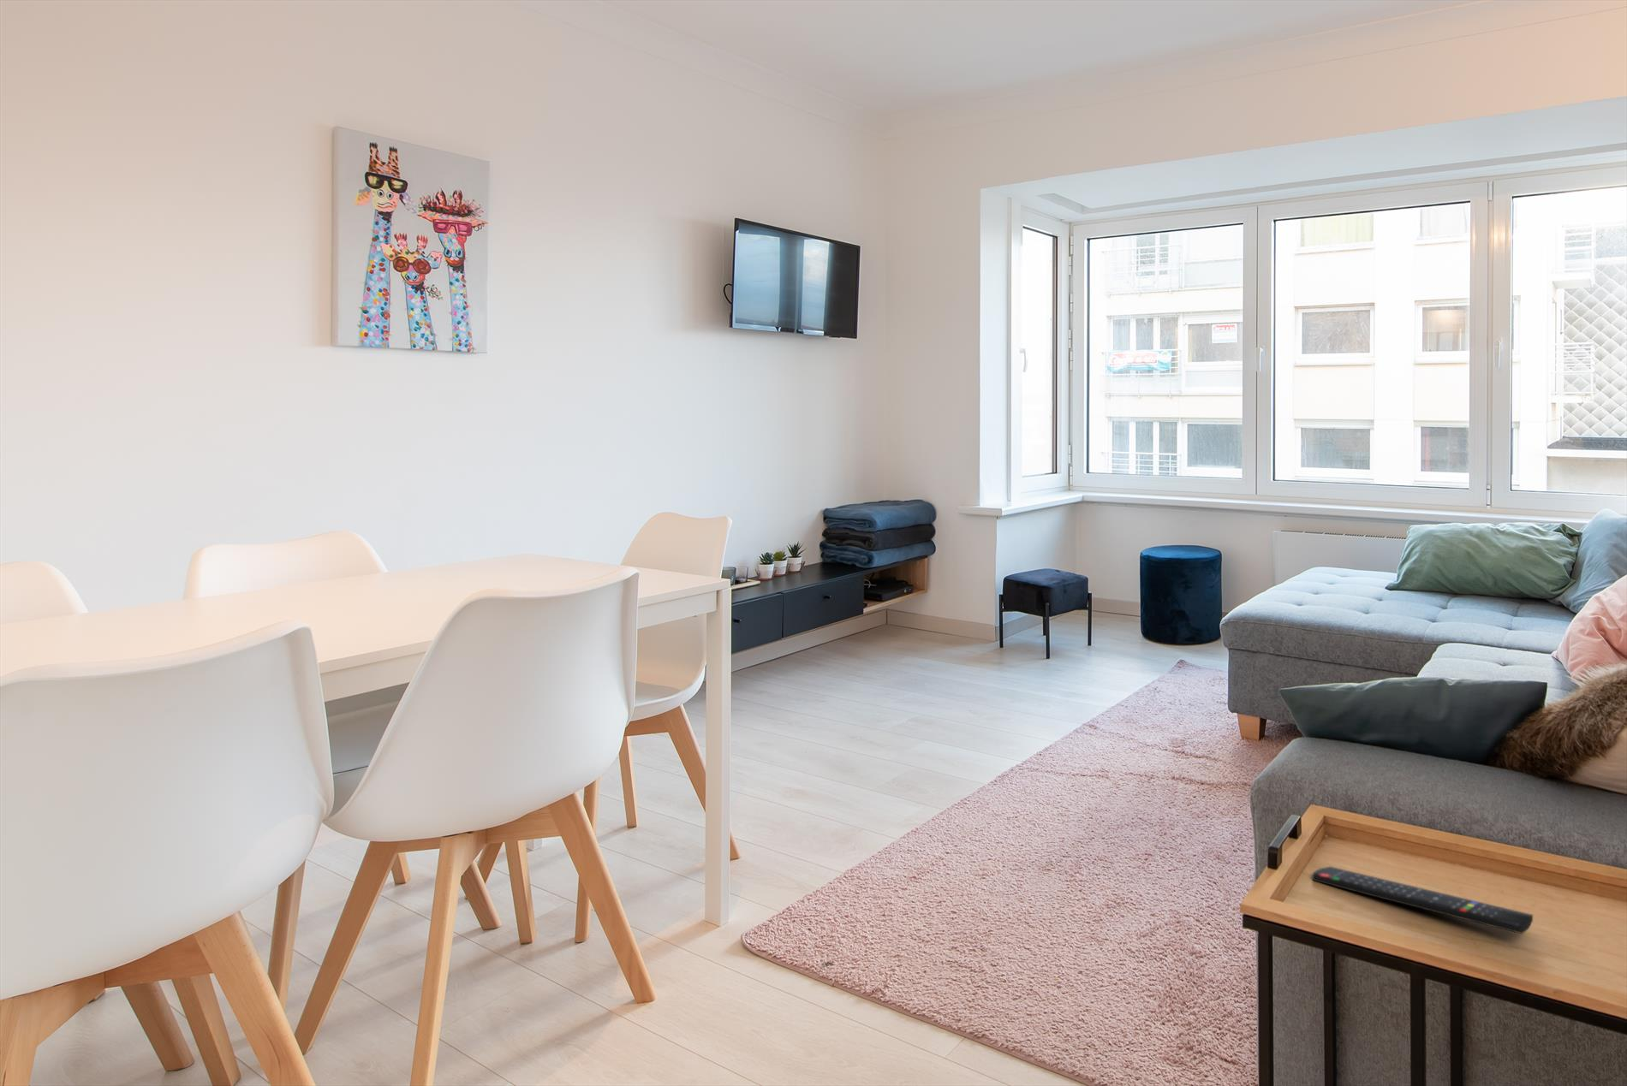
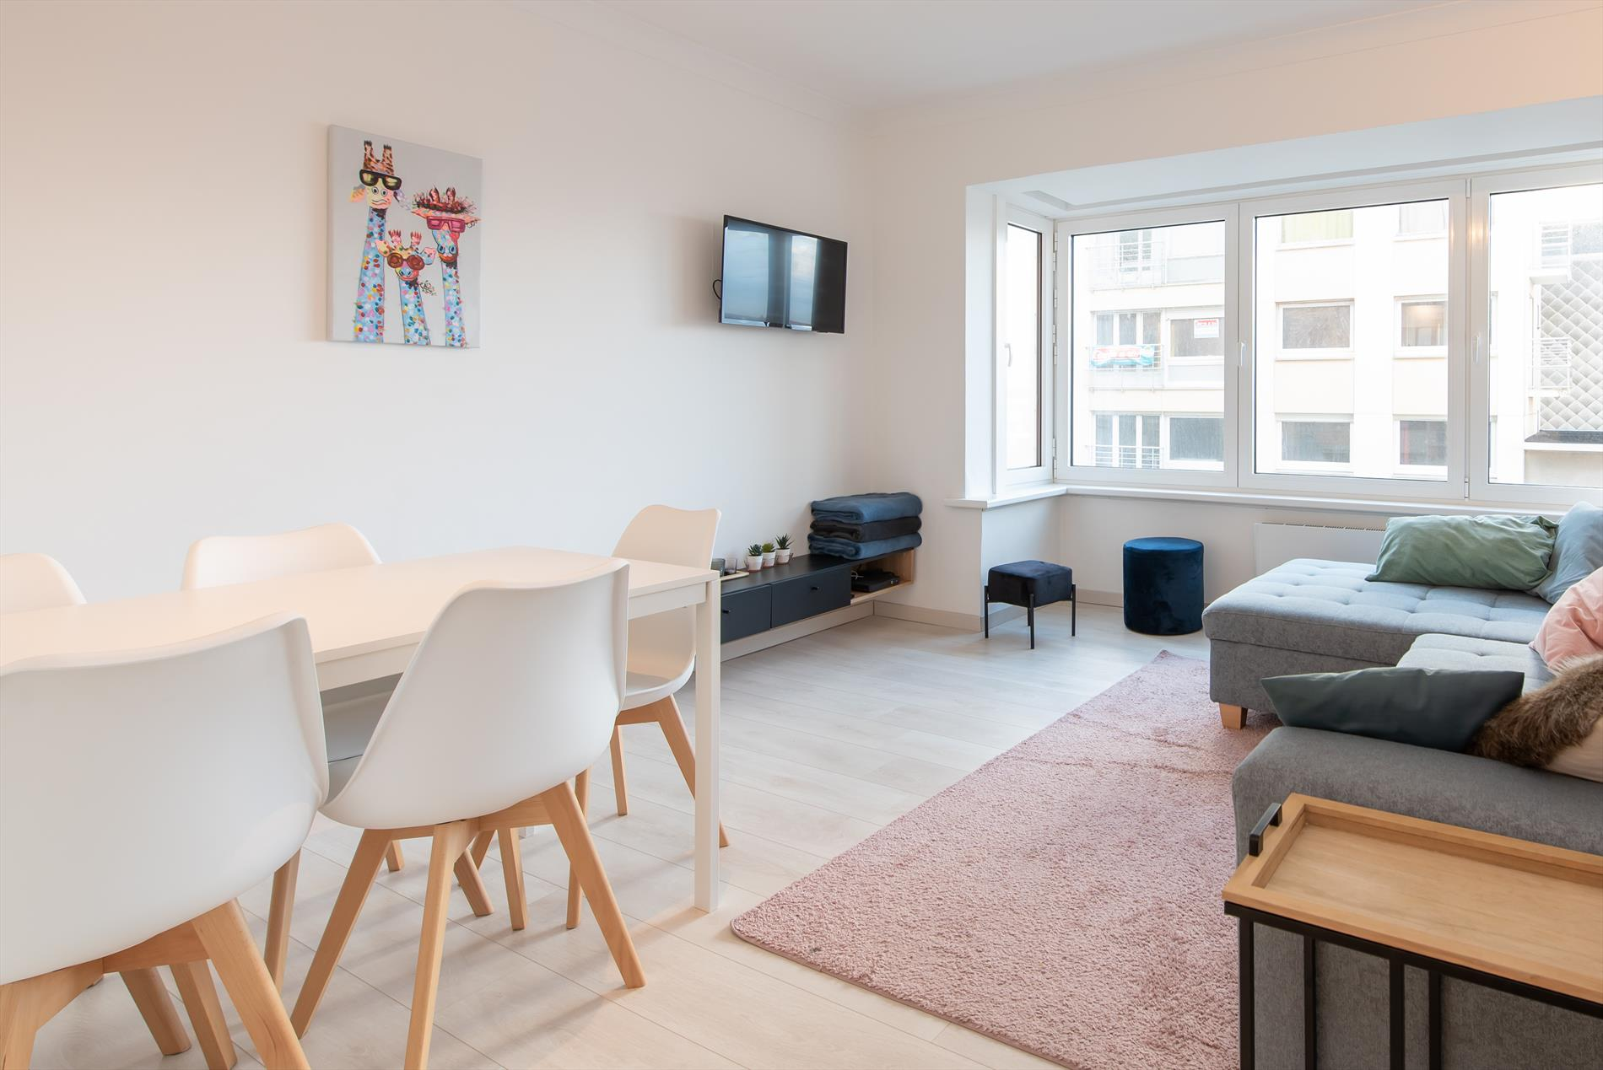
- remote control (1414, 898)
